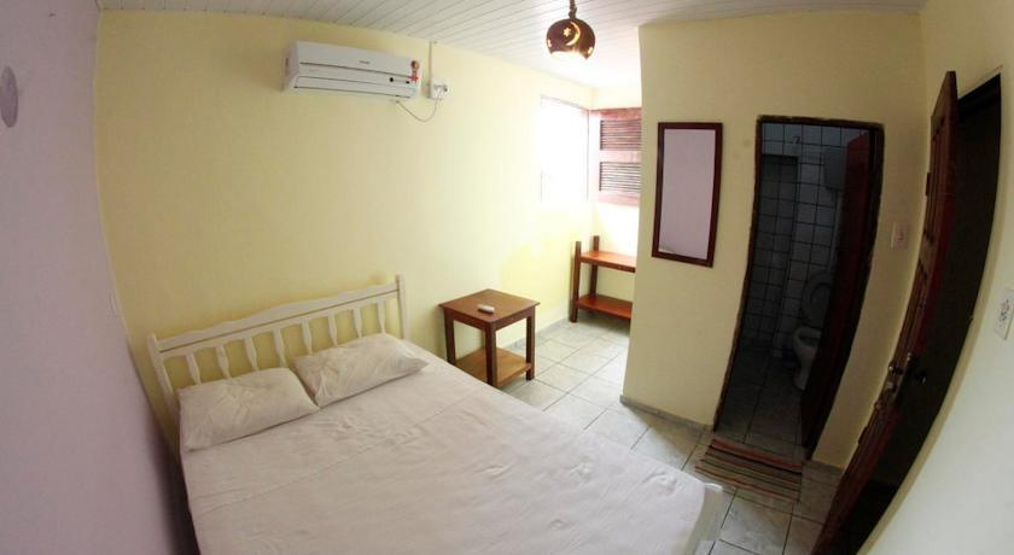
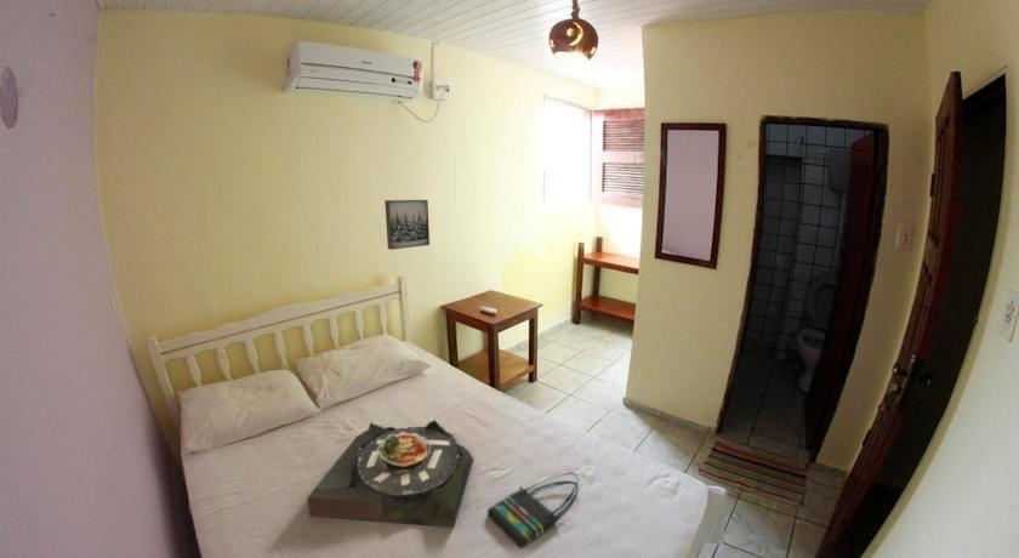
+ wall art (408, 223)
+ serving tray (403, 455)
+ tote bag (539, 502)
